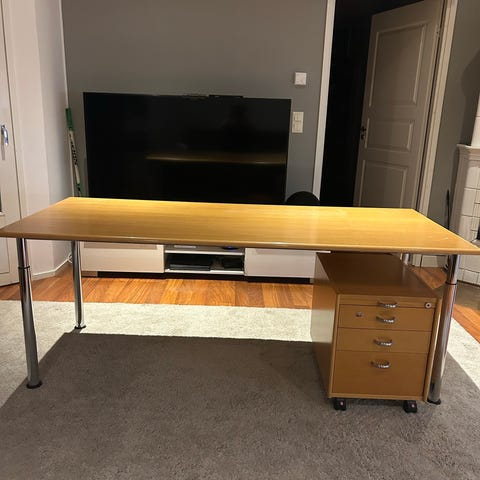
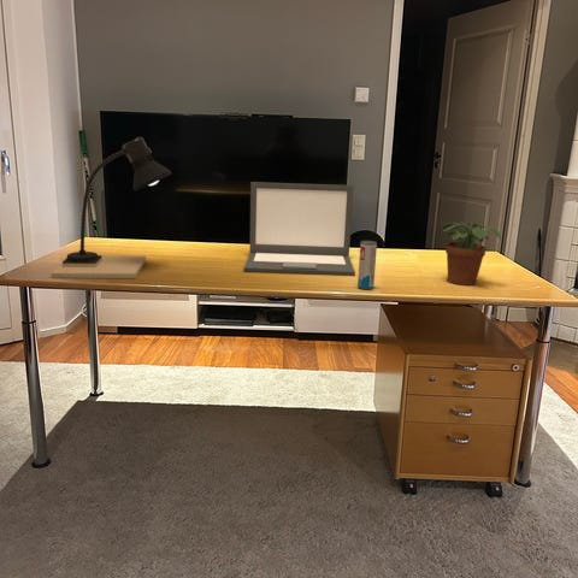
+ potted plant (467, 253)
+ beverage can (366, 265)
+ desk lamp (134, 189)
+ laptop (300, 226)
